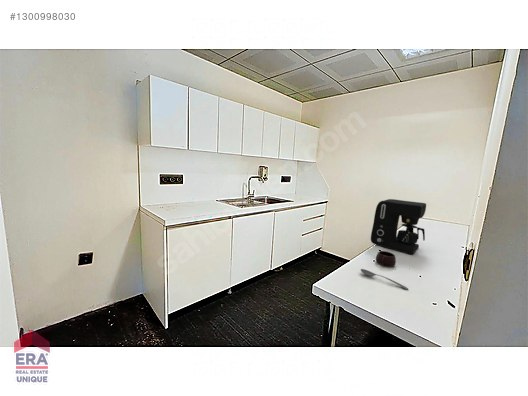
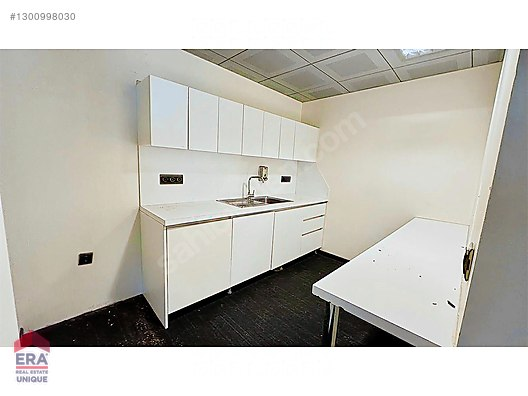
- soupspoon (384, 277)
- coffee maker (402, 224)
- mug (385, 259)
